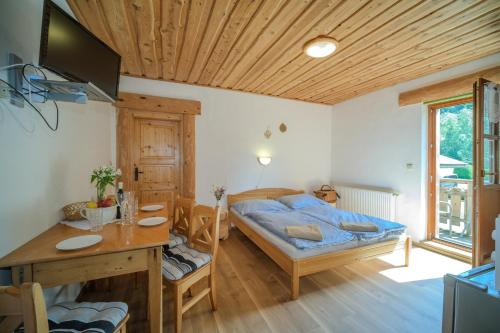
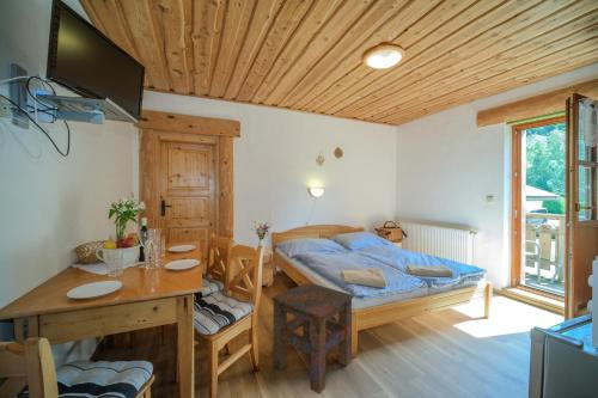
+ side table (312, 330)
